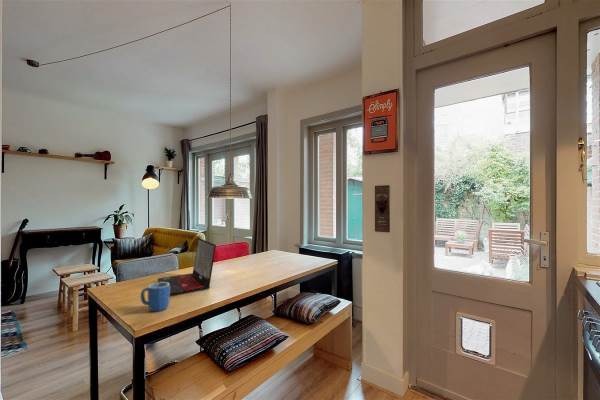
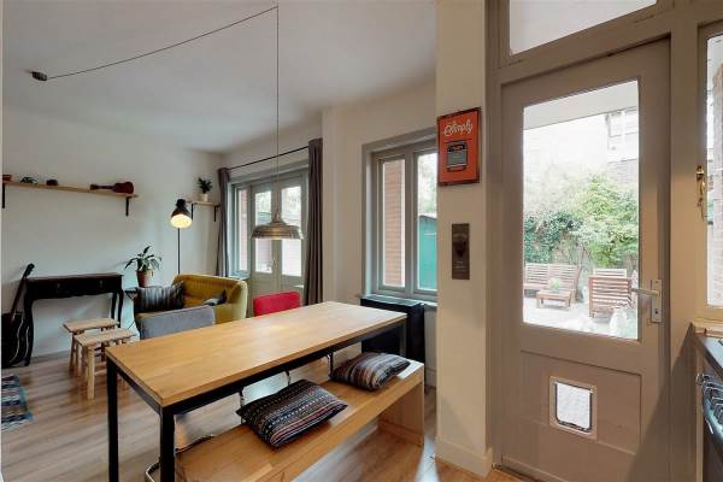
- mug (156, 296)
- laptop (194, 263)
